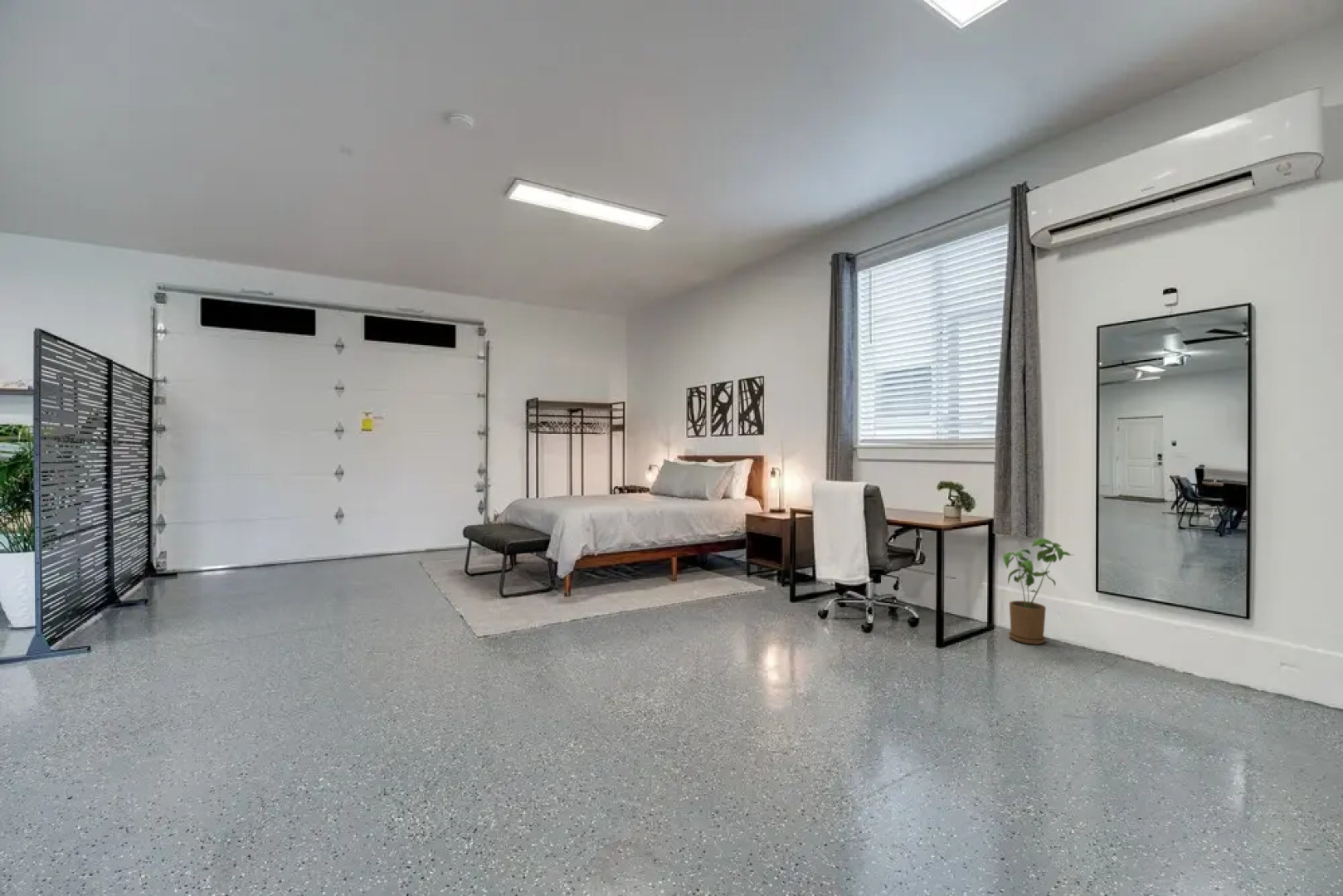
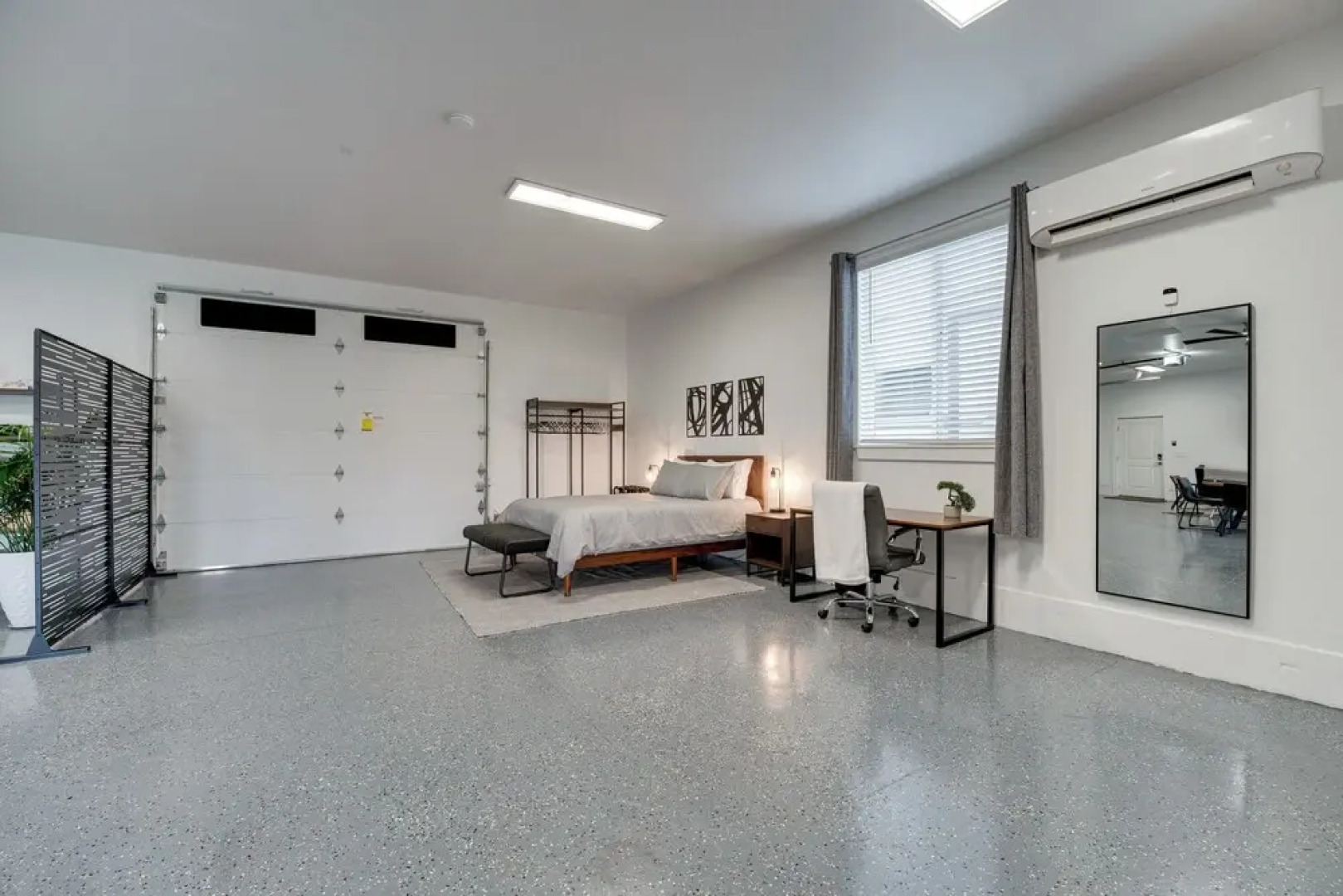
- house plant (1028, 589)
